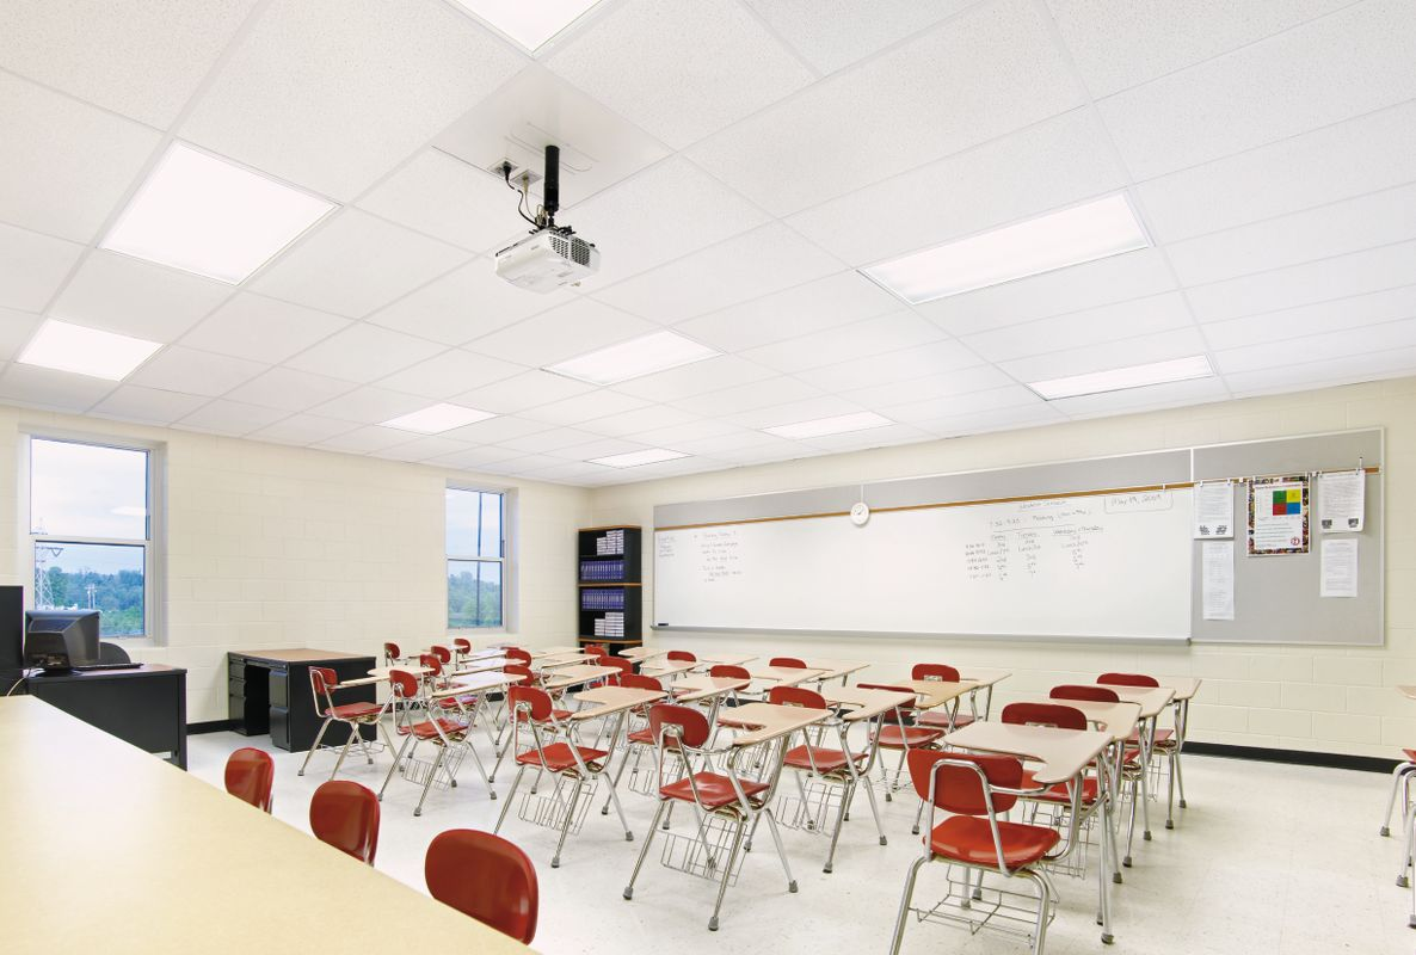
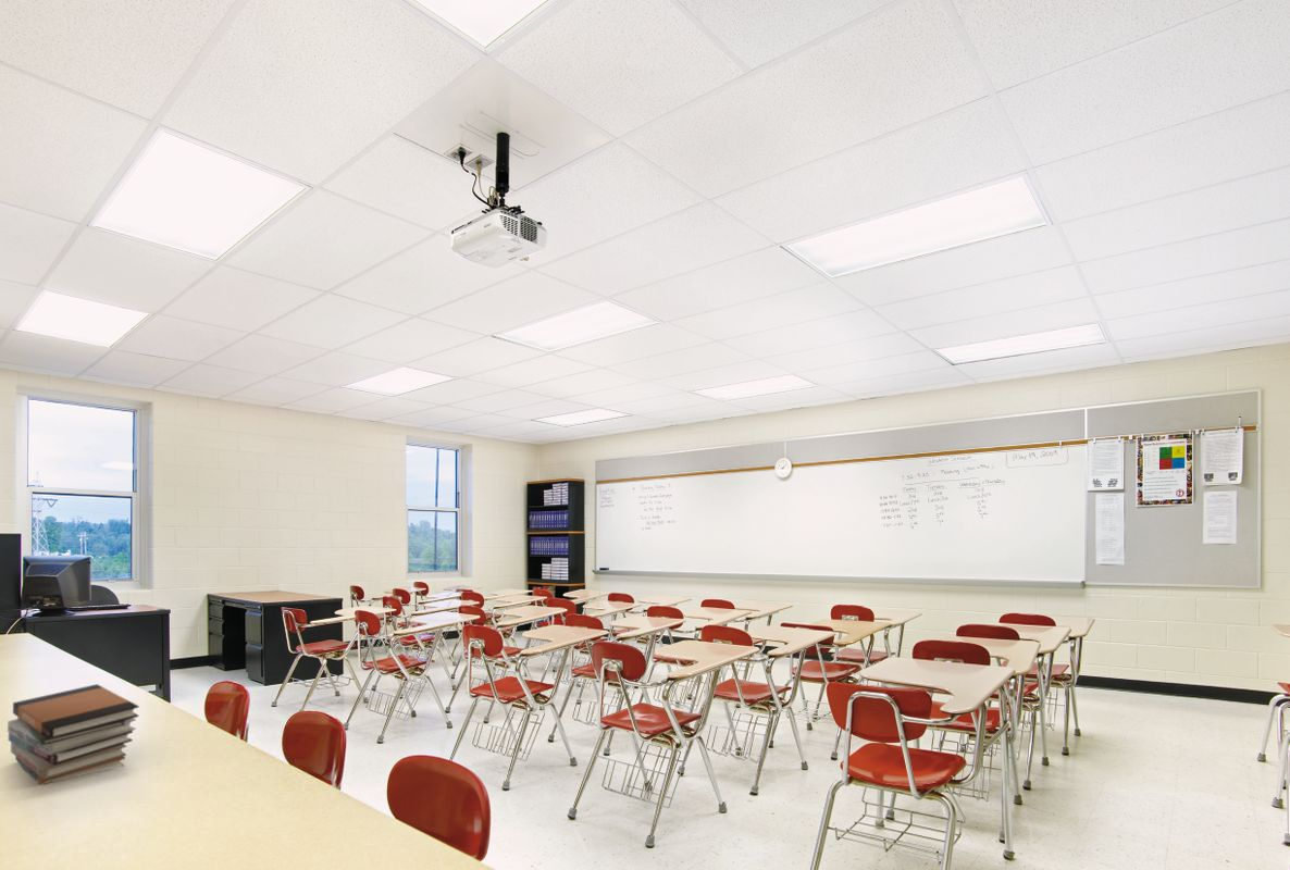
+ book stack (72, 733)
